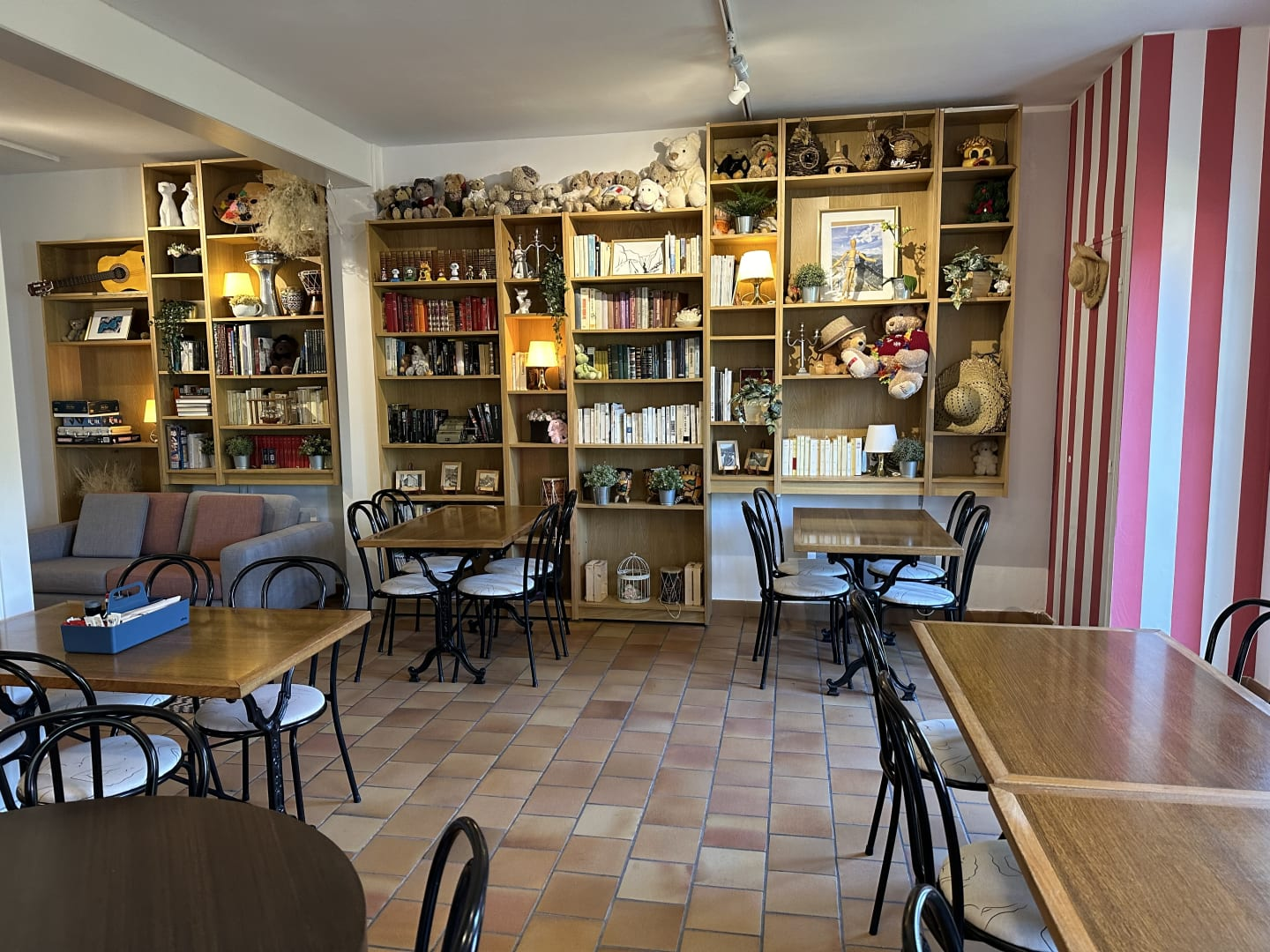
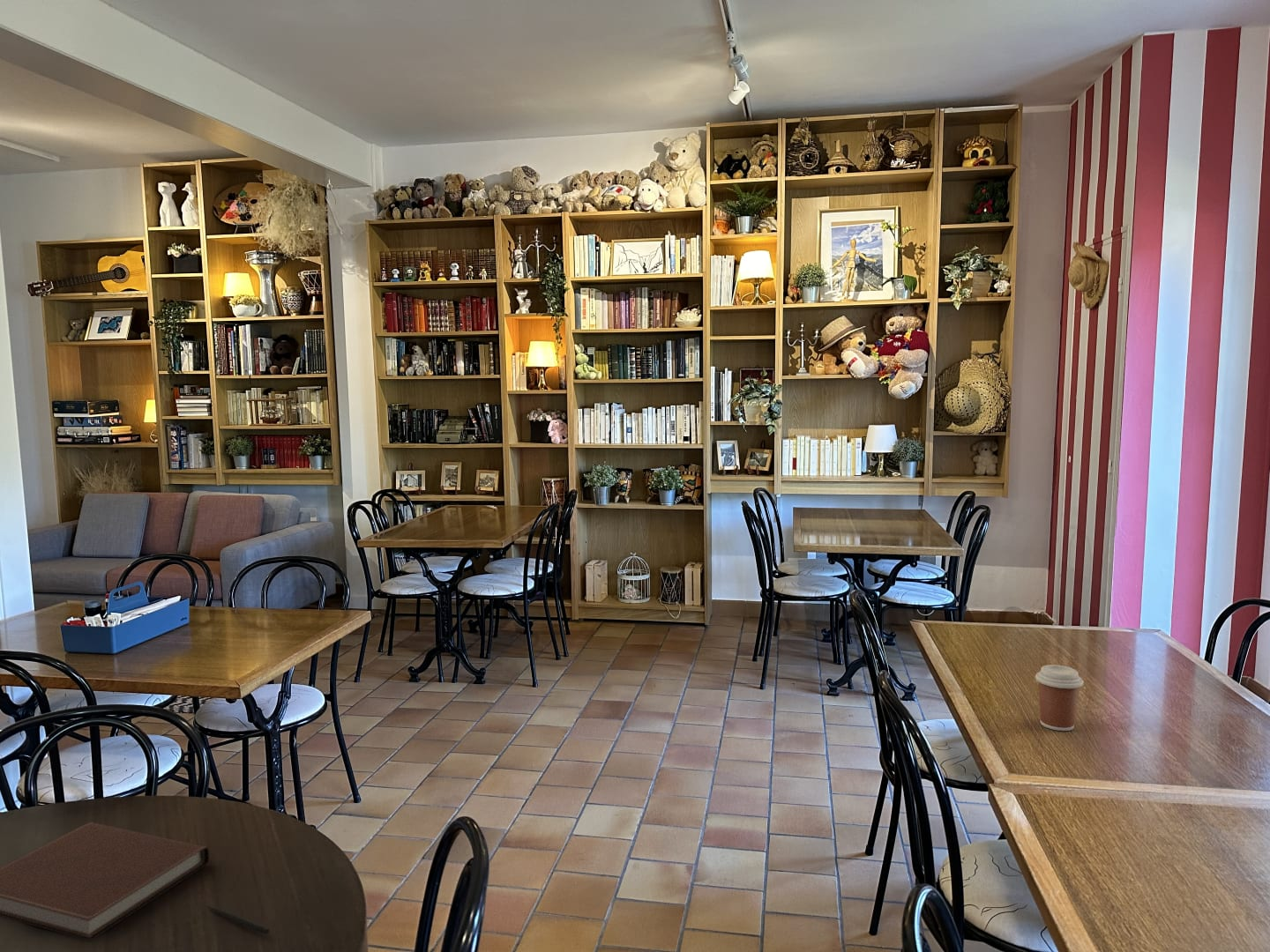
+ pen (236, 917)
+ coffee cup (1057, 697)
+ notebook (91, 874)
